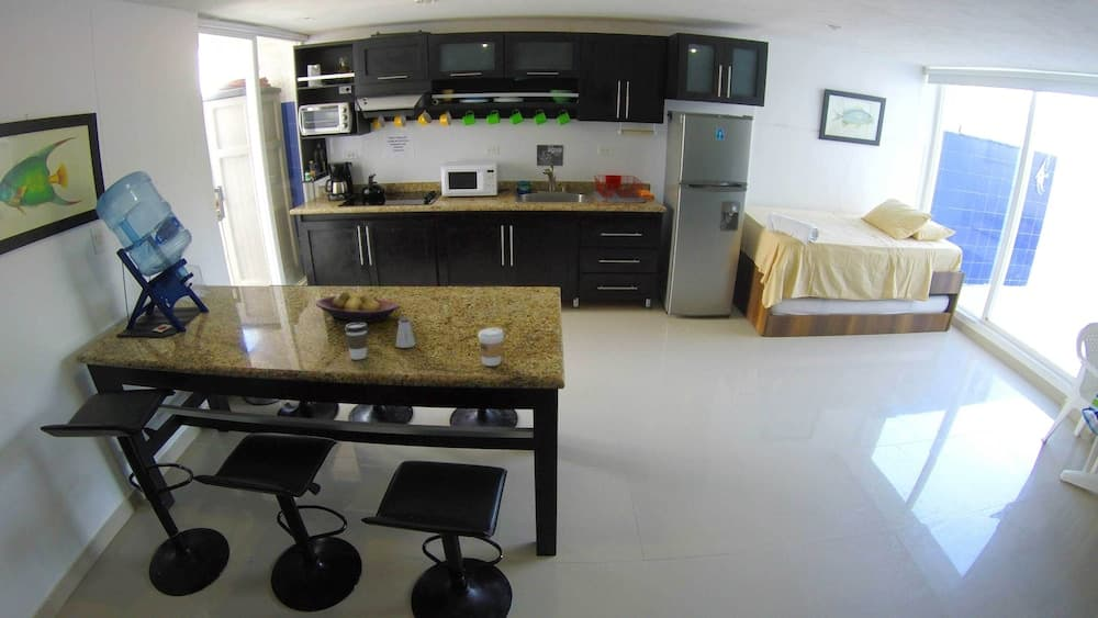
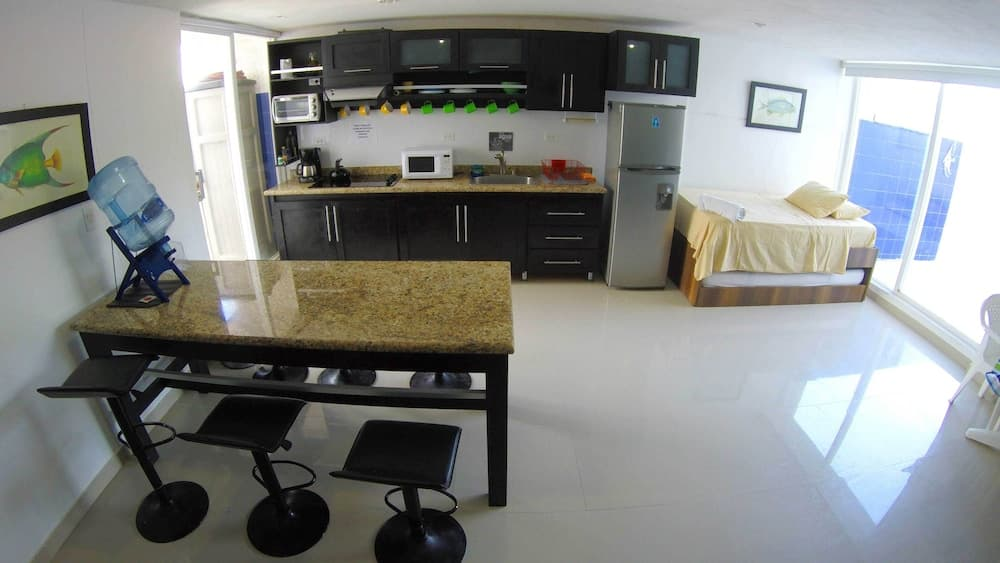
- coffee cup (357, 340)
- coffee cup (491, 346)
- fruit bowl (357, 304)
- saltshaker (404, 332)
